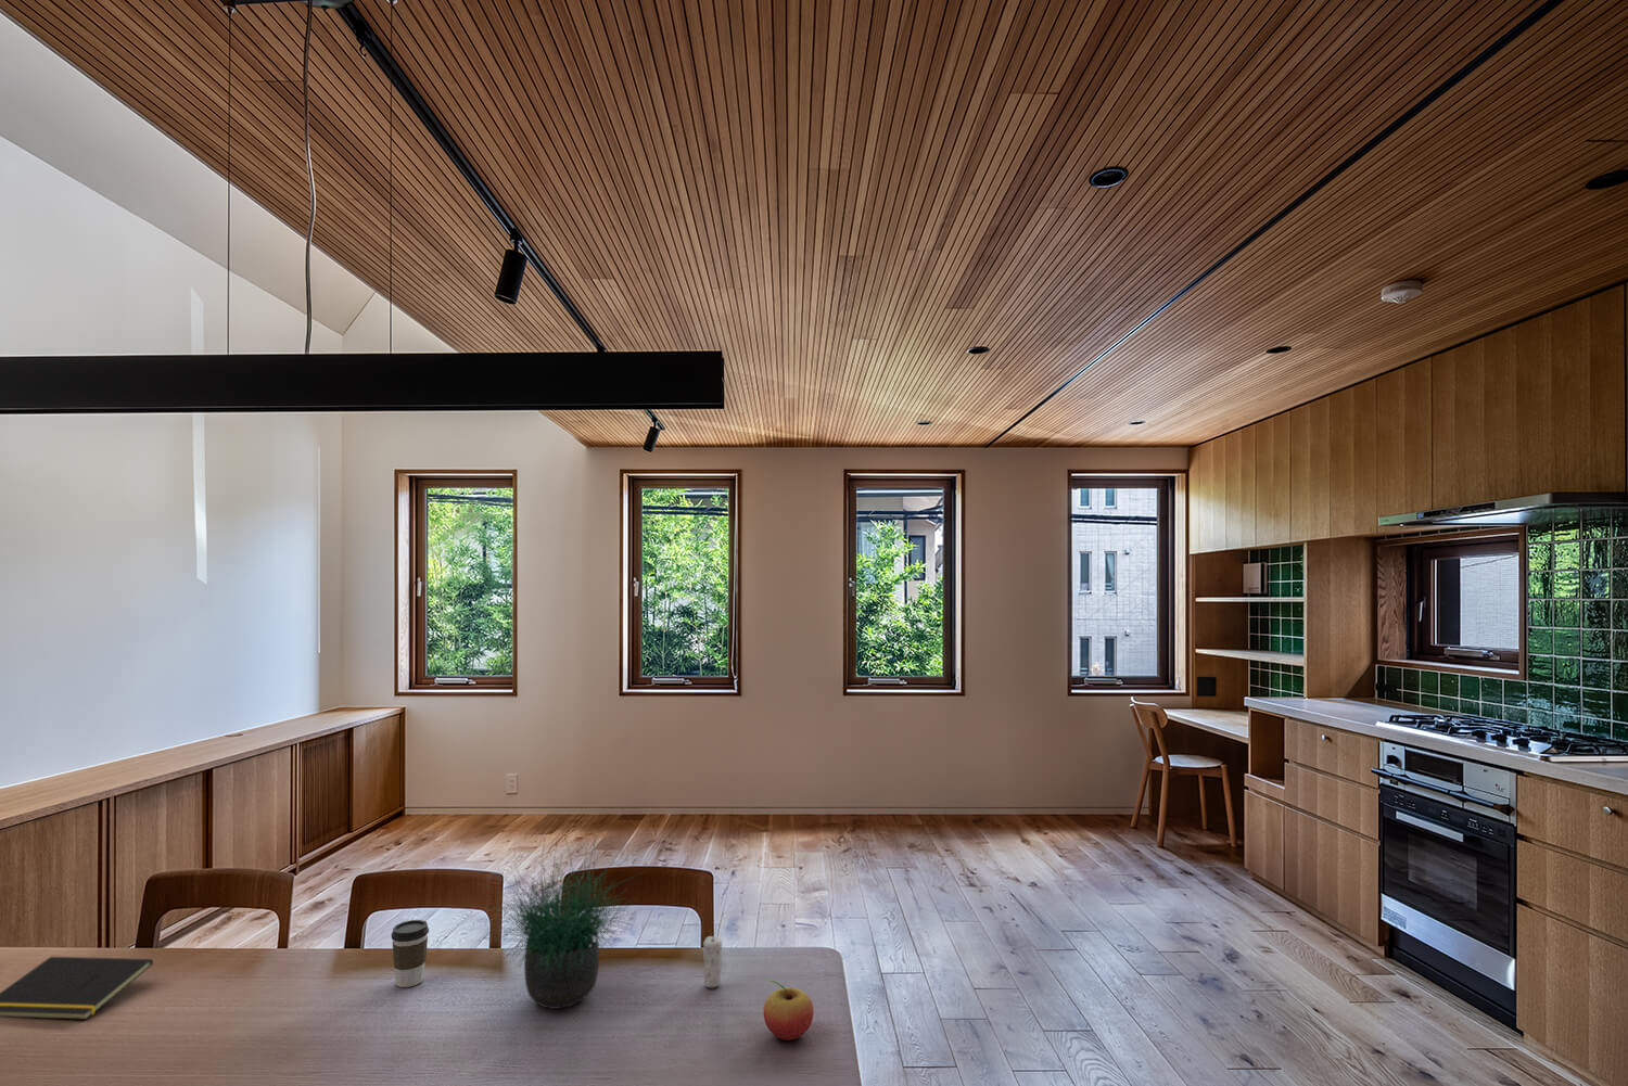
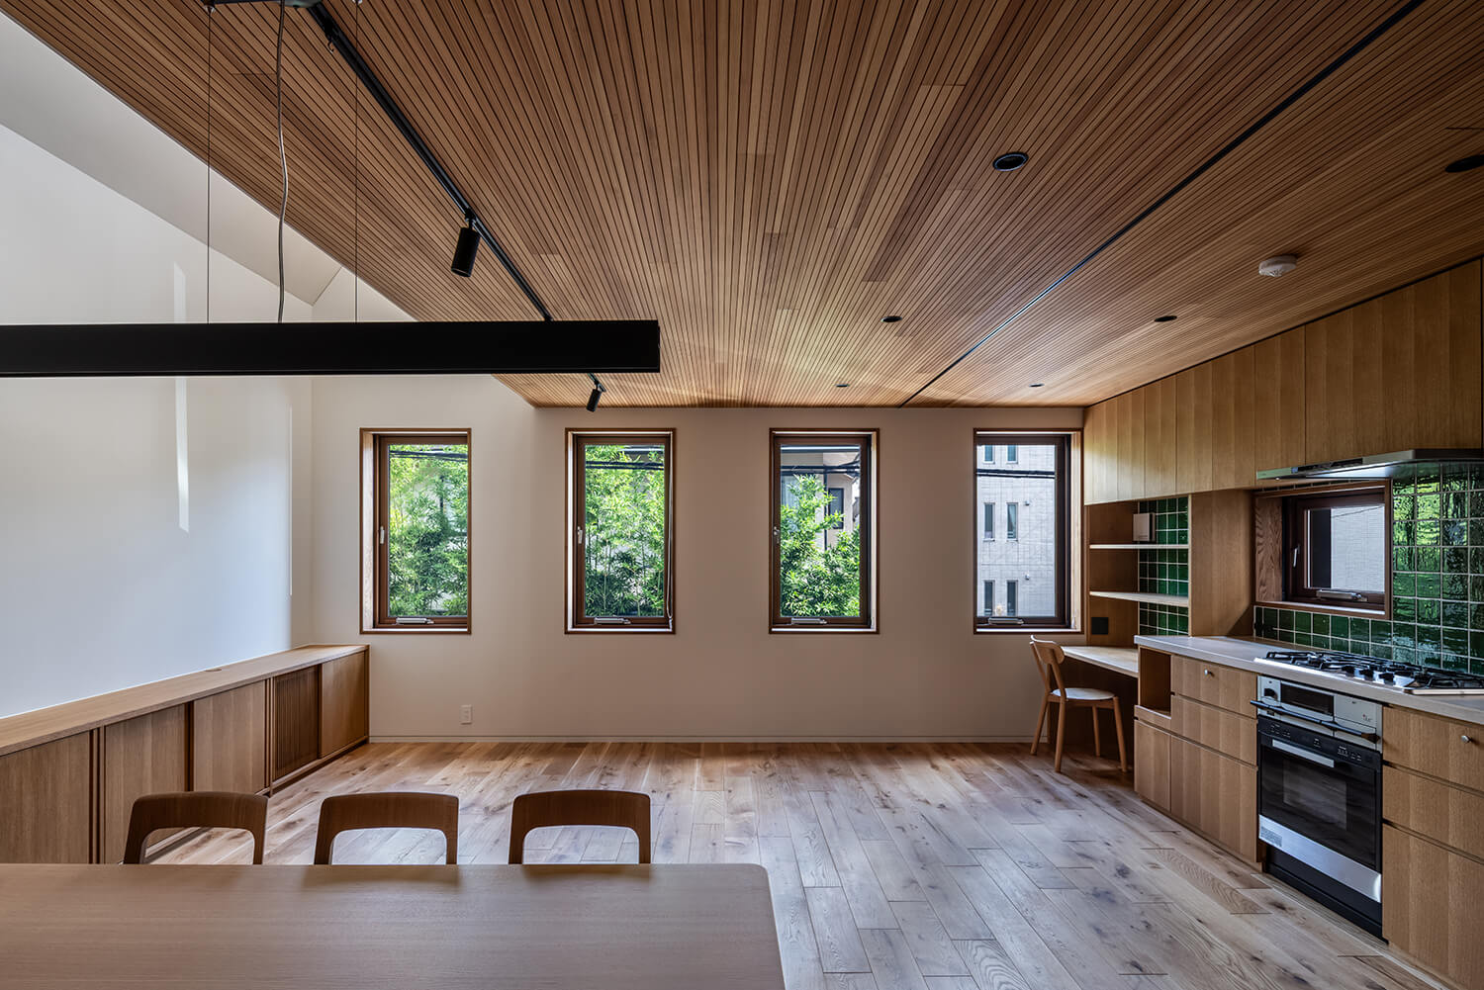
- fruit (788, 1008)
- coffee cup (410, 954)
- potted plant (561, 915)
- candle (712, 956)
- notepad (68, 987)
